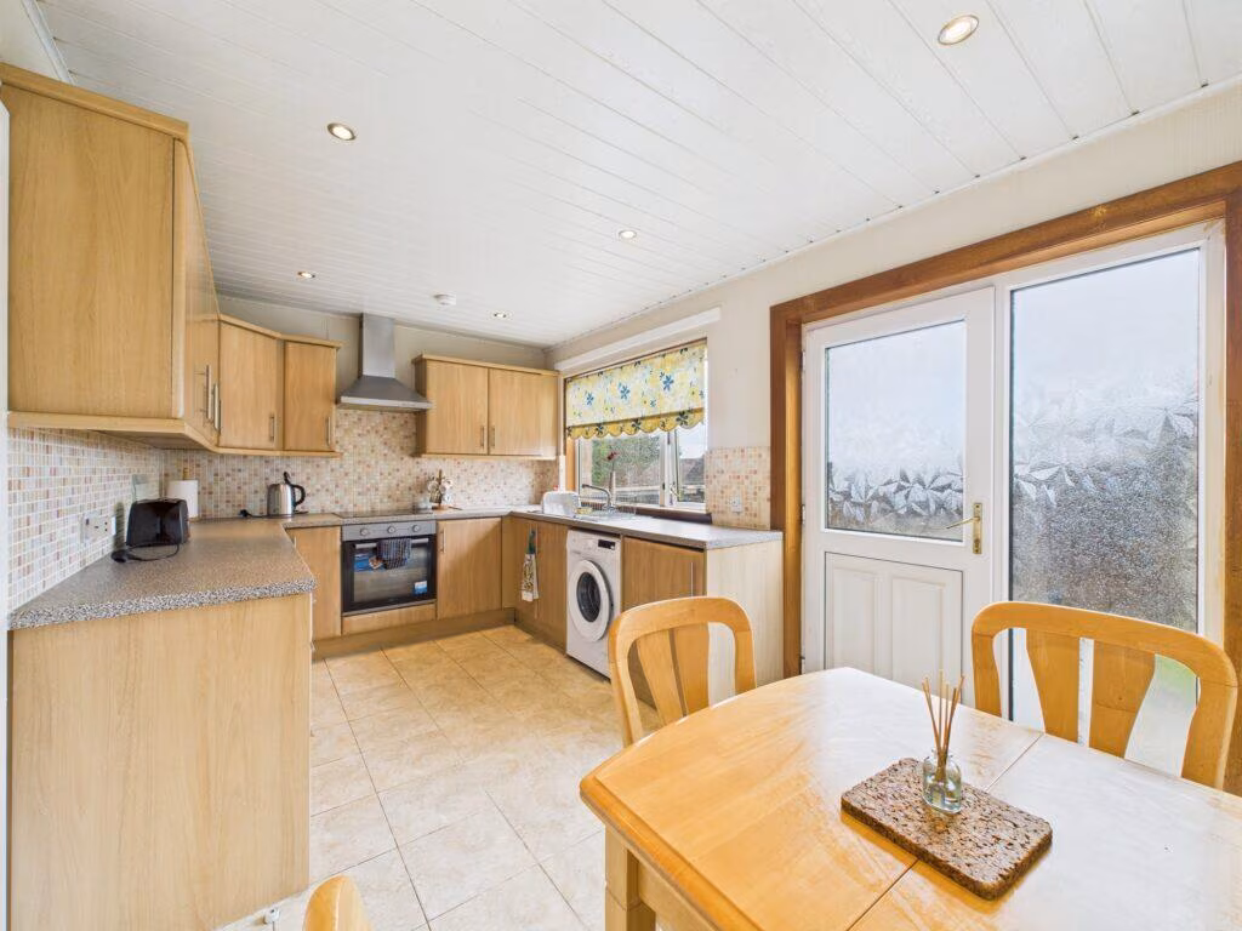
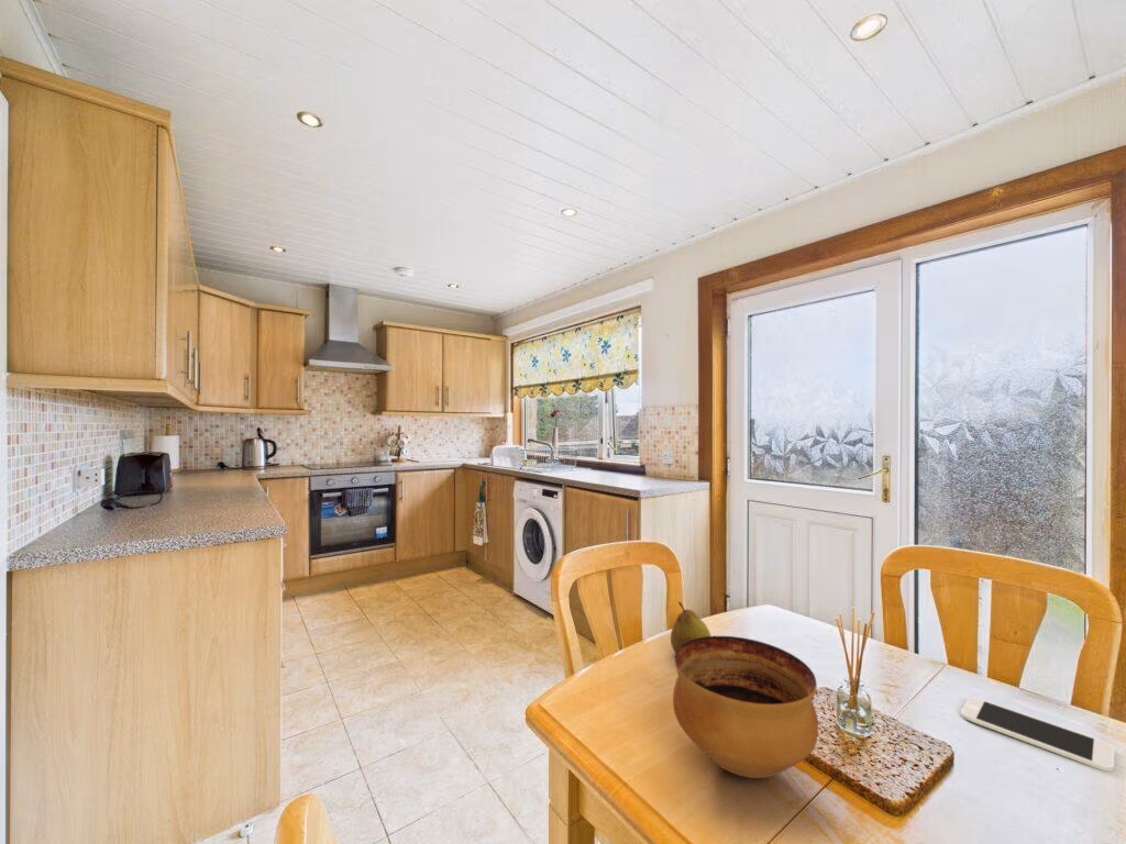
+ bowl (741, 713)
+ smartphone (1033, 730)
+ fruit (691, 630)
